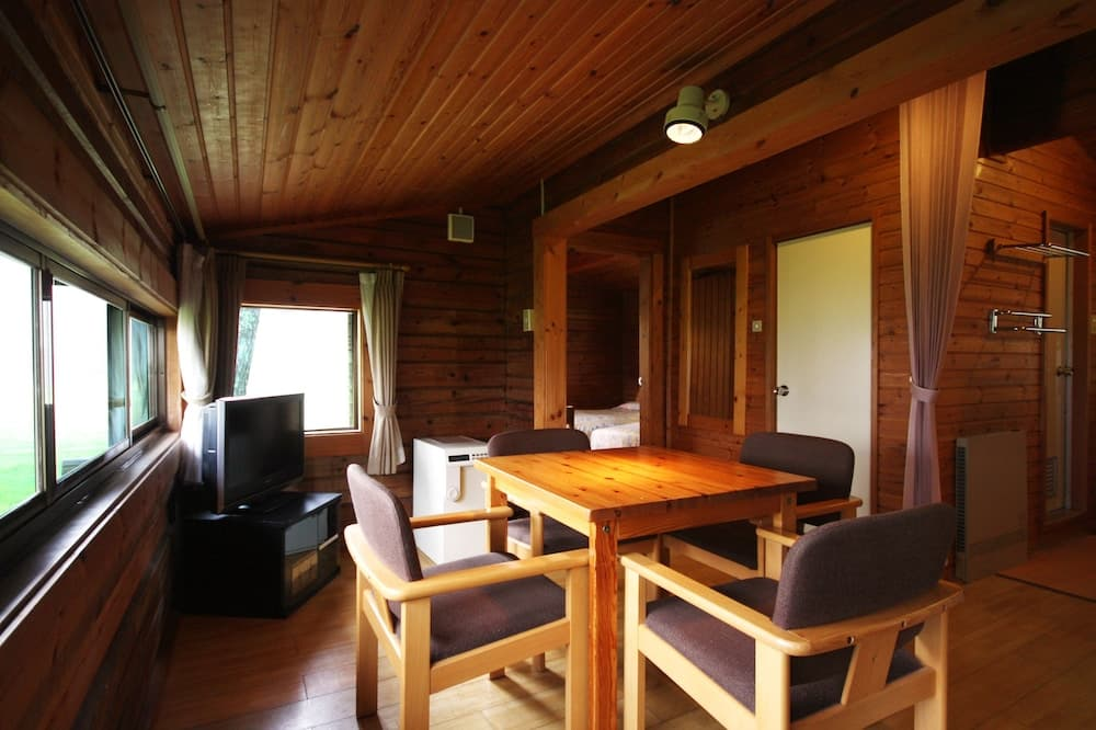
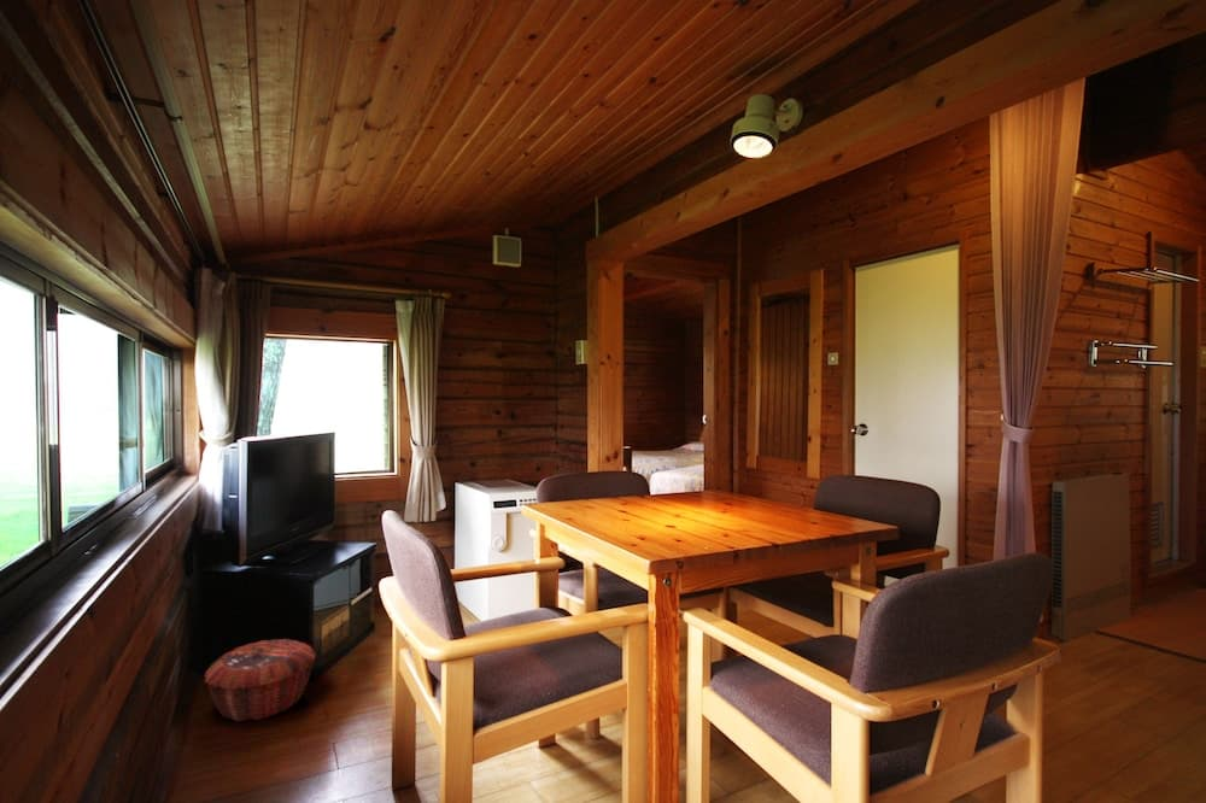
+ woven basket (262, 674)
